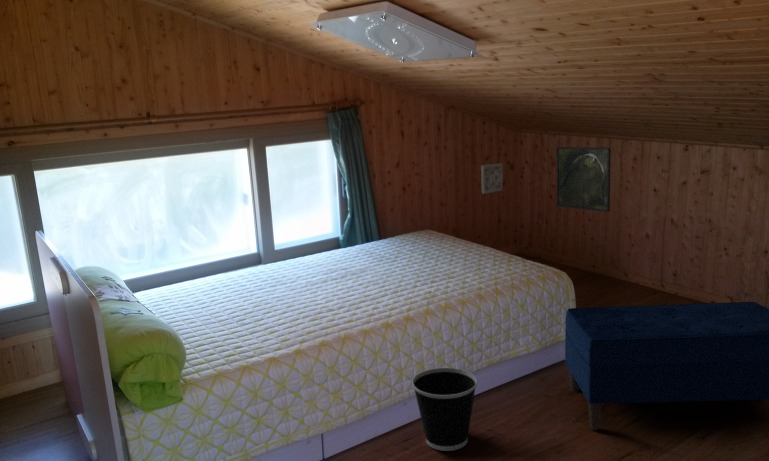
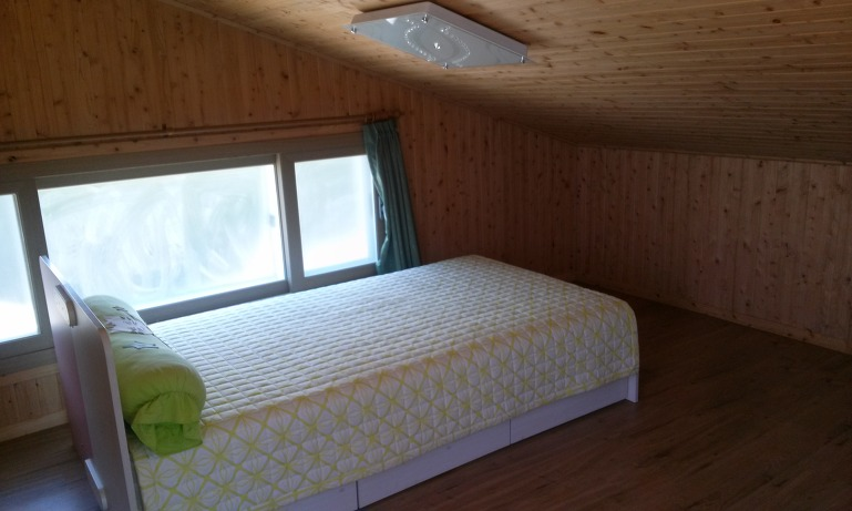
- bench (677, 363)
- wall ornament (491, 178)
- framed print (582, 178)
- wastebasket (445, 410)
